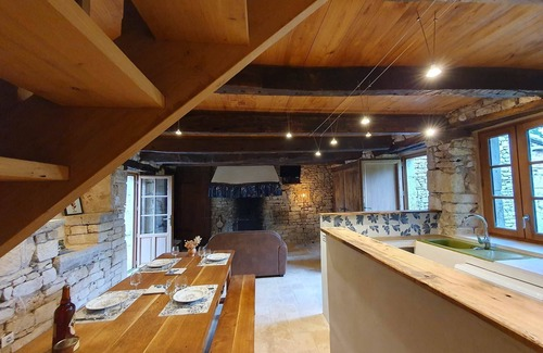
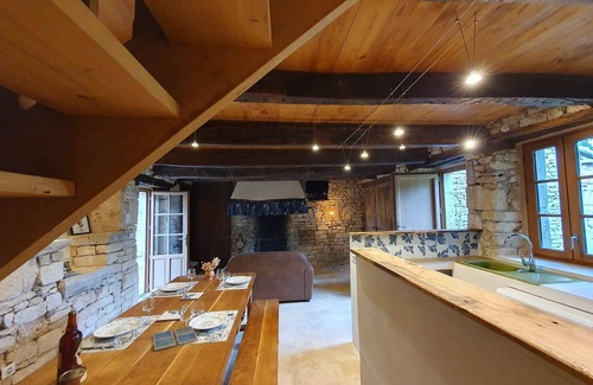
+ drink coaster (173, 338)
